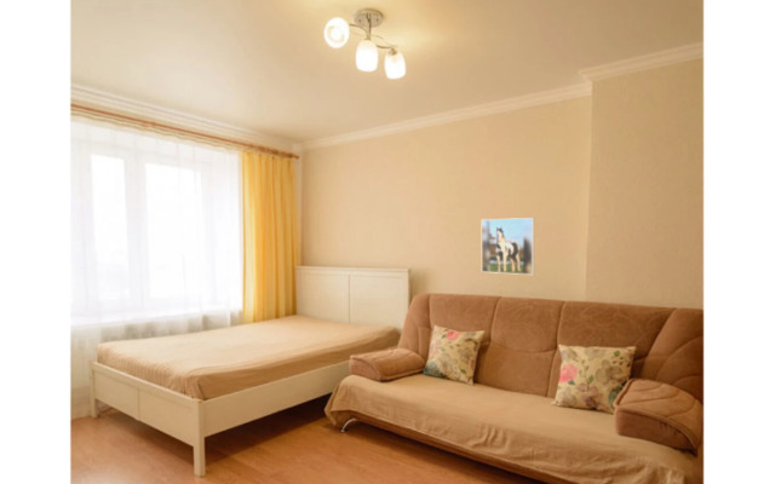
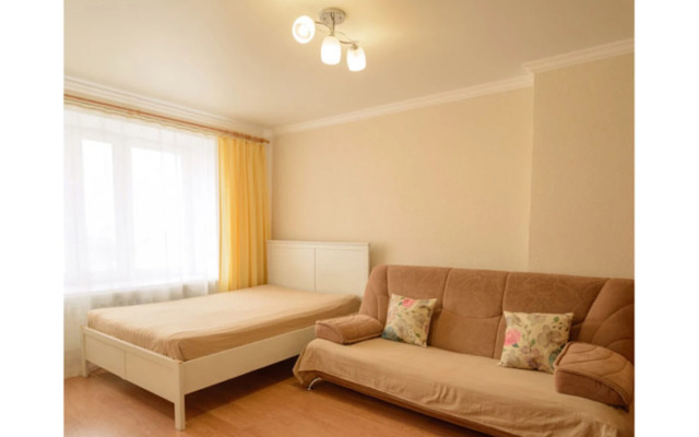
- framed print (506, 246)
